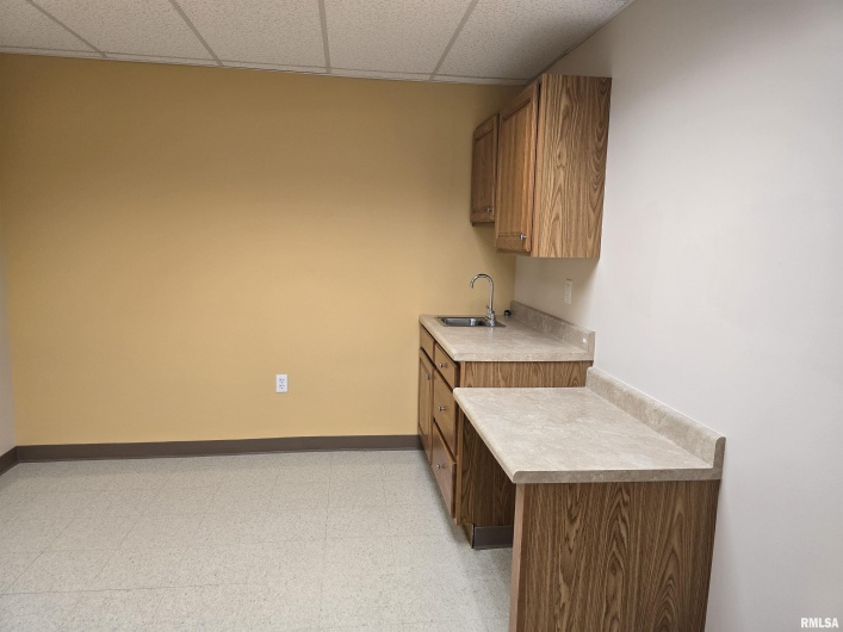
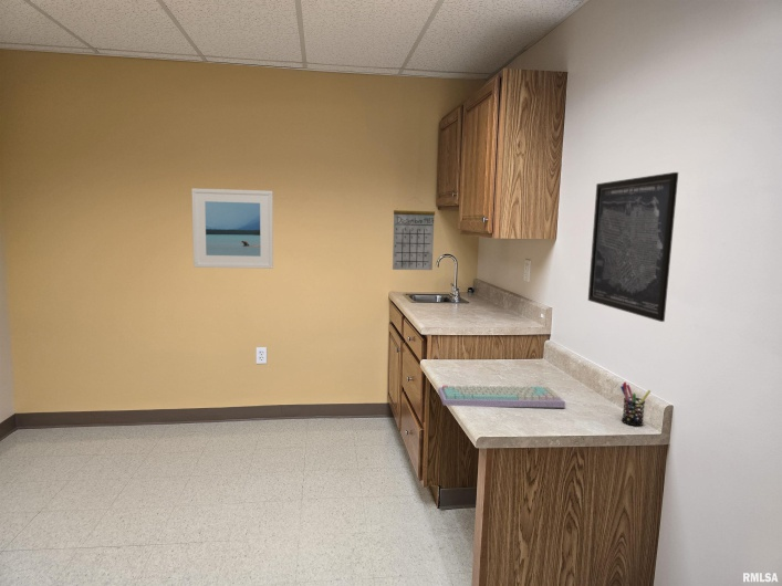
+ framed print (232, 229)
+ keyboard (499, 395)
+ calendar (414, 233)
+ wall art (626, 244)
+ pen holder (633, 402)
